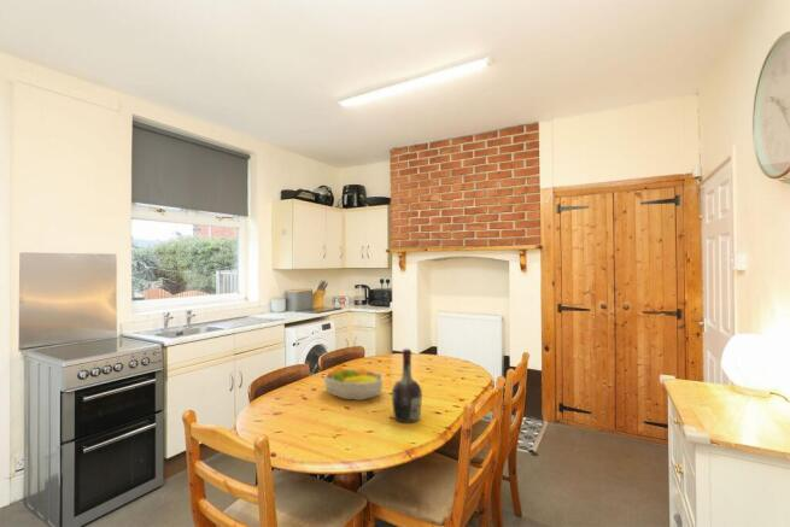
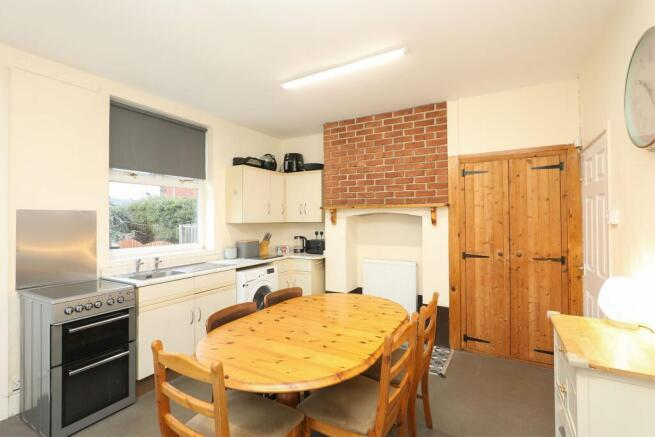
- cognac bottle (406, 383)
- fruit bowl (353, 380)
